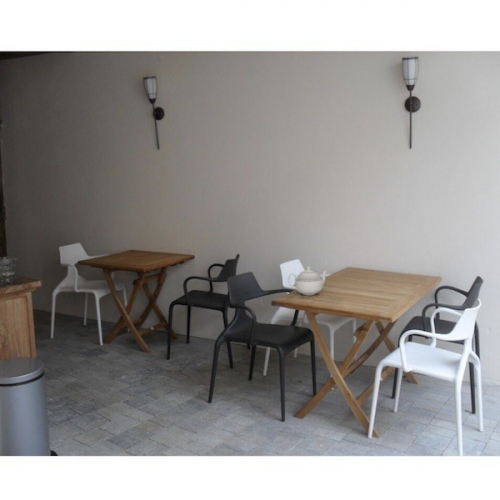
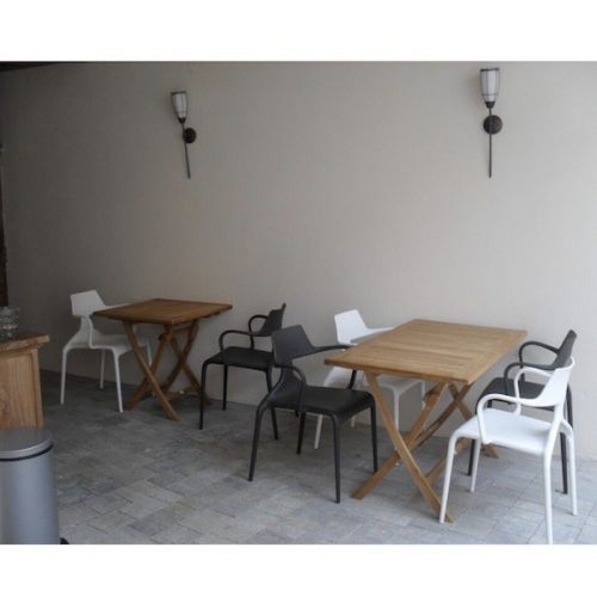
- teapot (308, 280)
